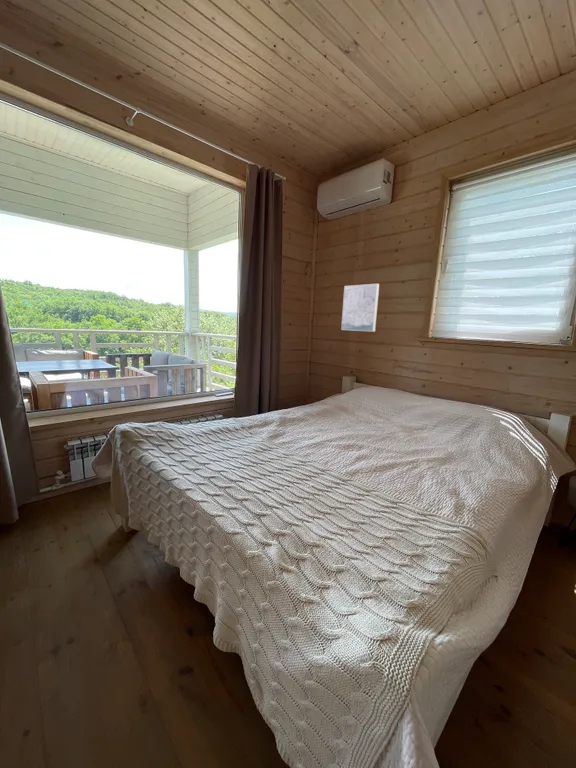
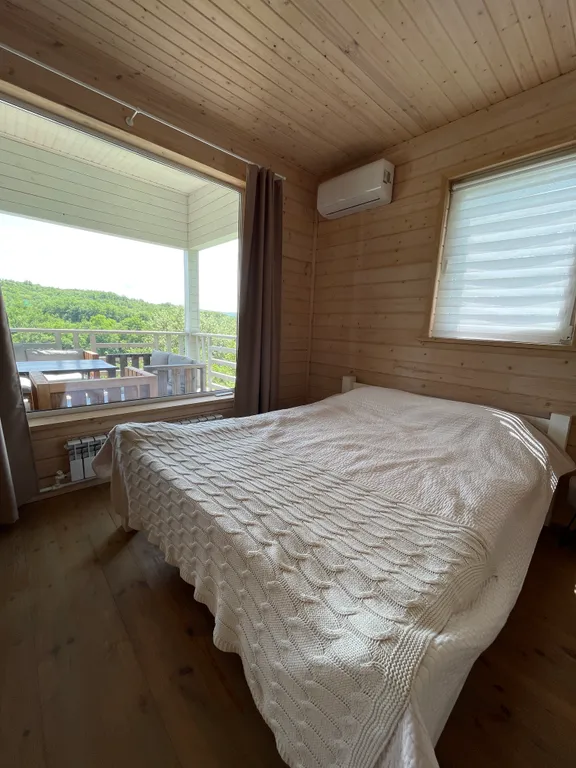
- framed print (359, 308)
